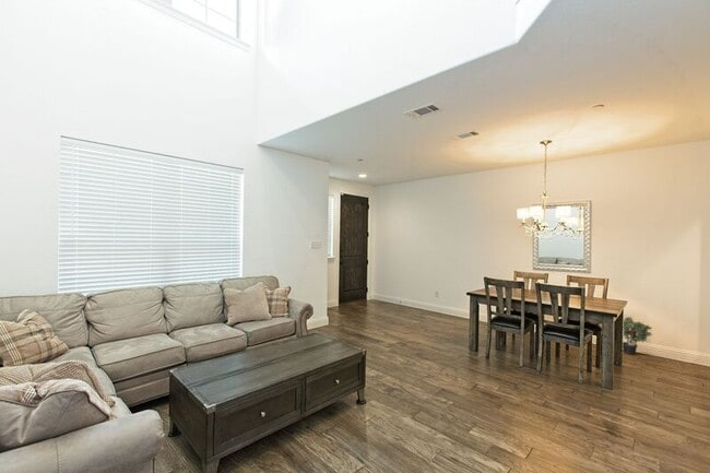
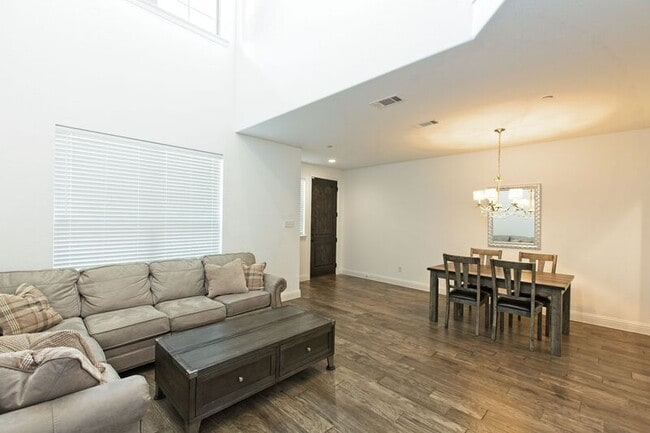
- potted plant (630, 334)
